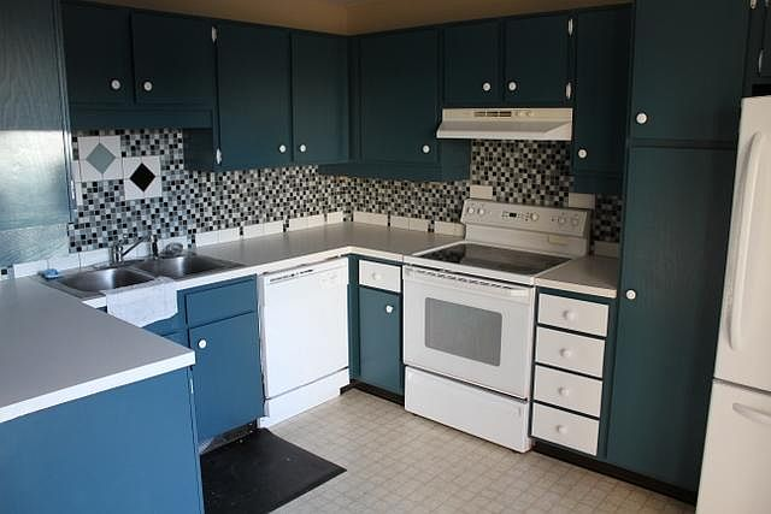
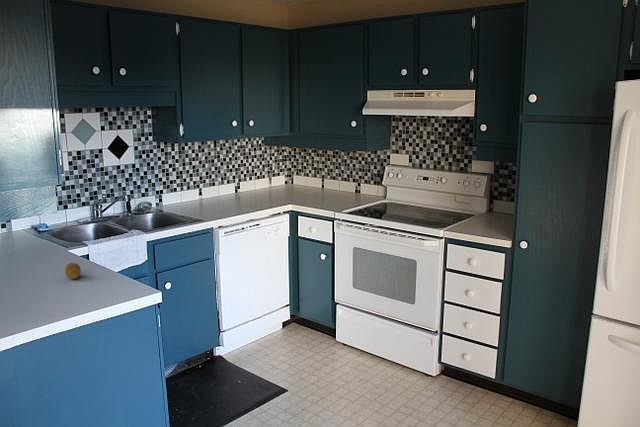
+ fruit (72, 270)
